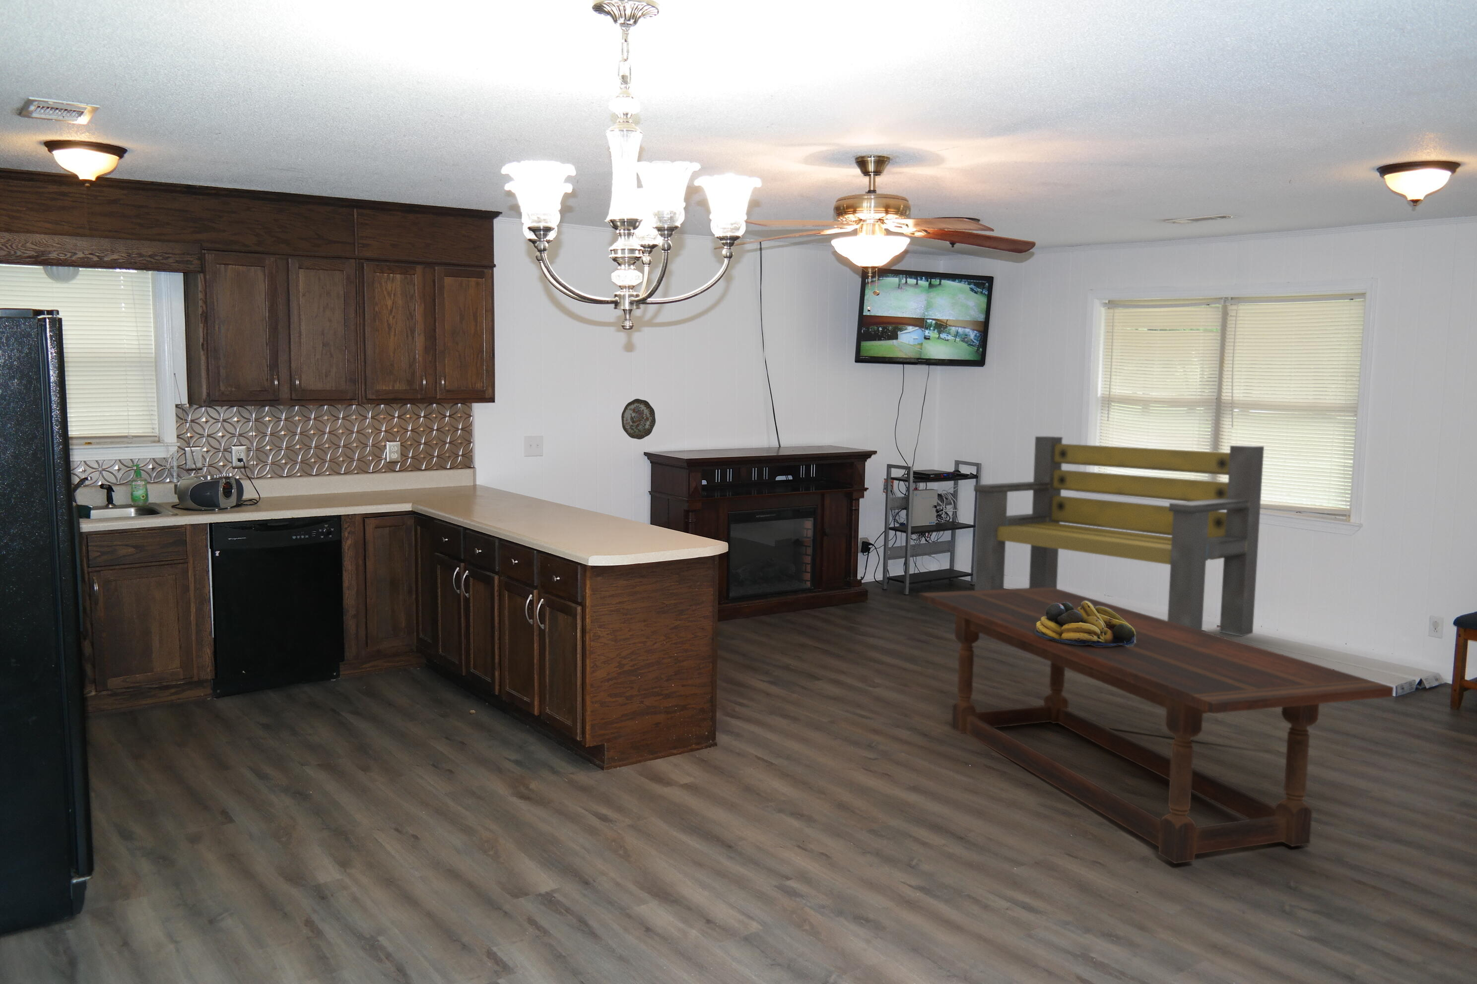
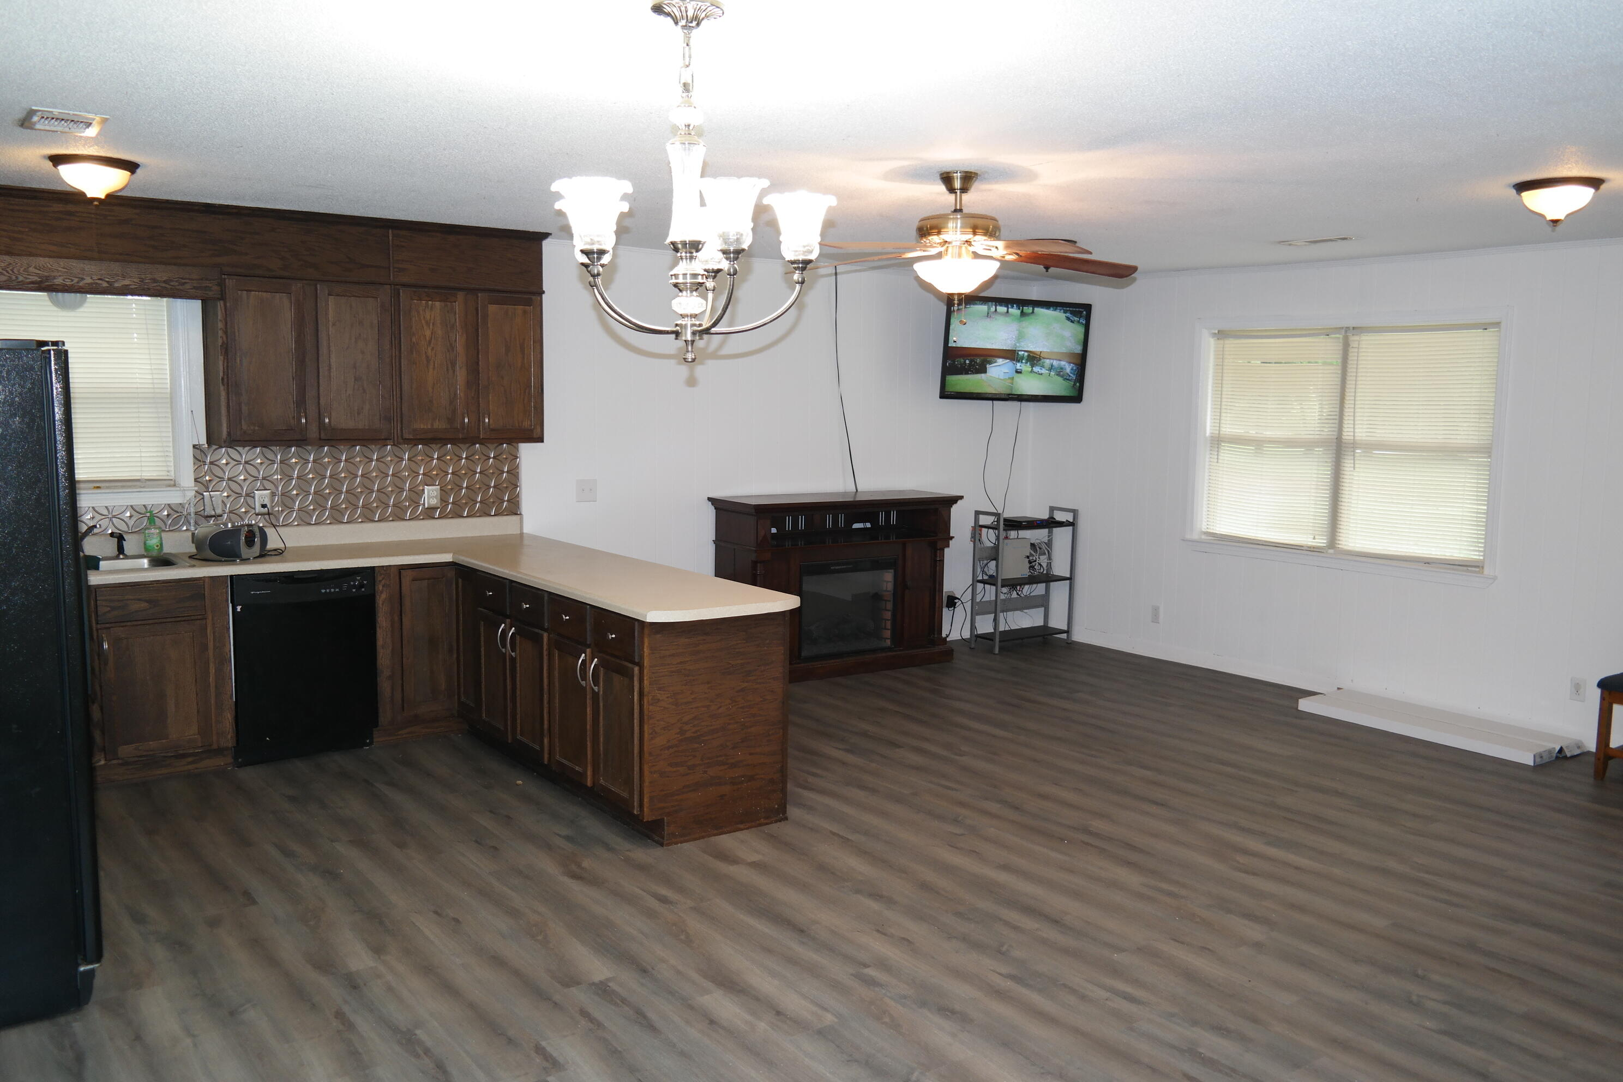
- dining table (1117, 689)
- bench (1108, 530)
- fruit bowl (1085, 619)
- decorative plate (637, 418)
